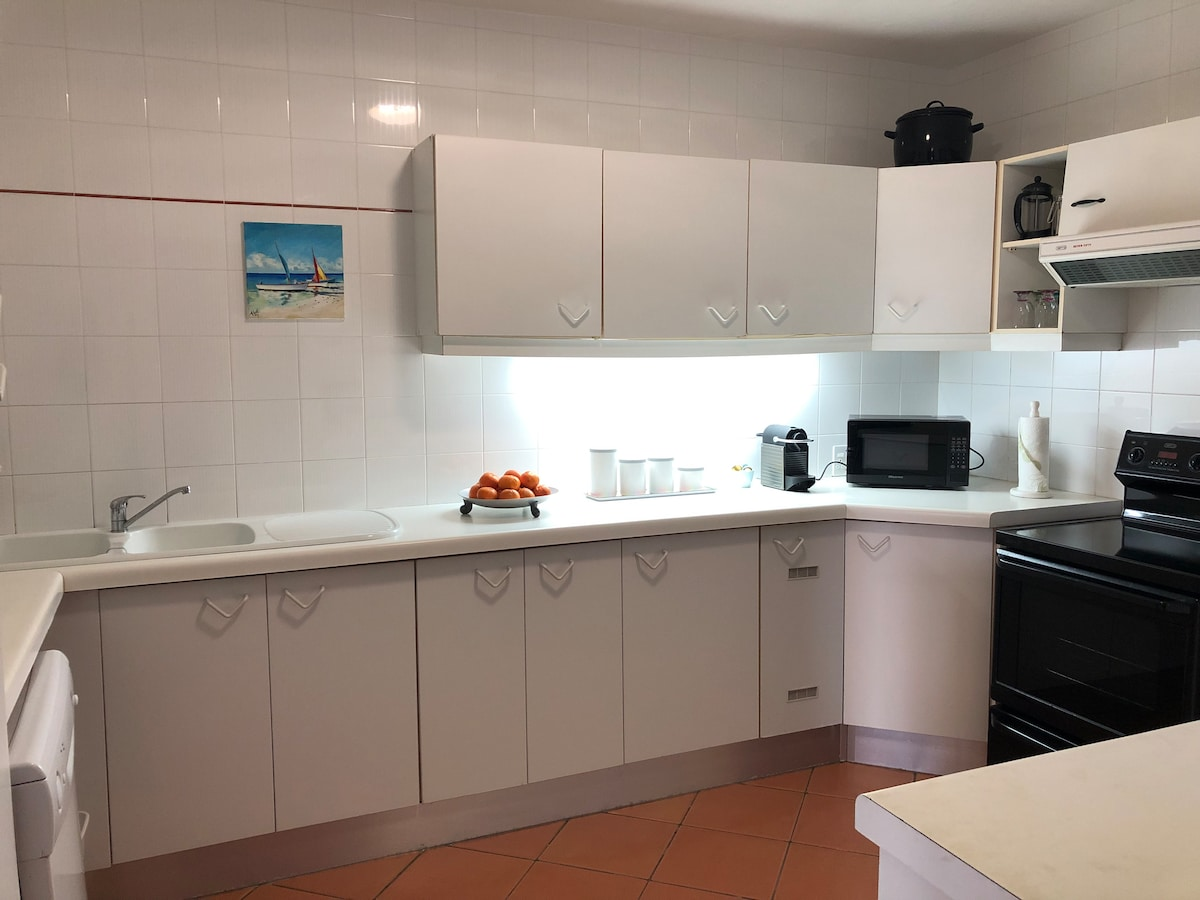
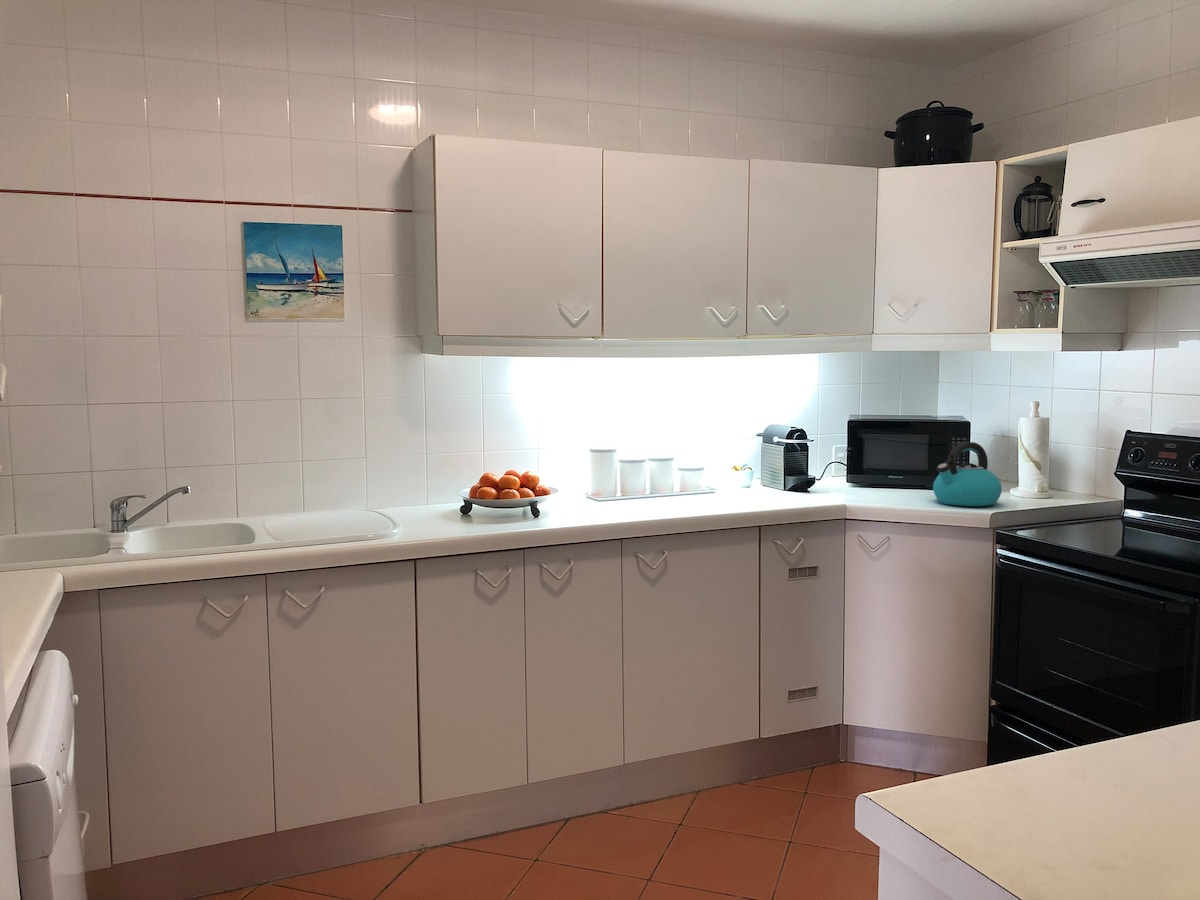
+ kettle (964, 472)
